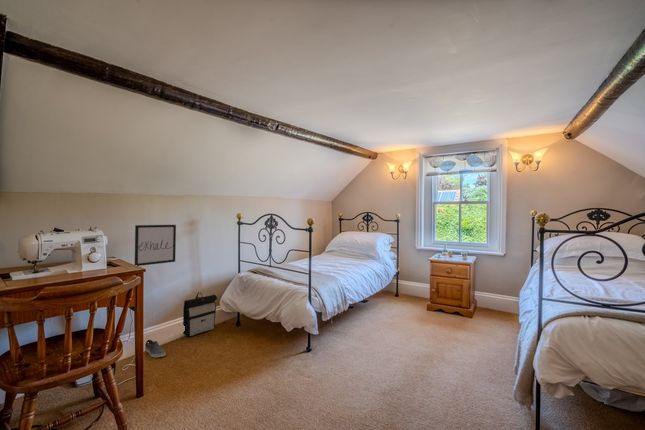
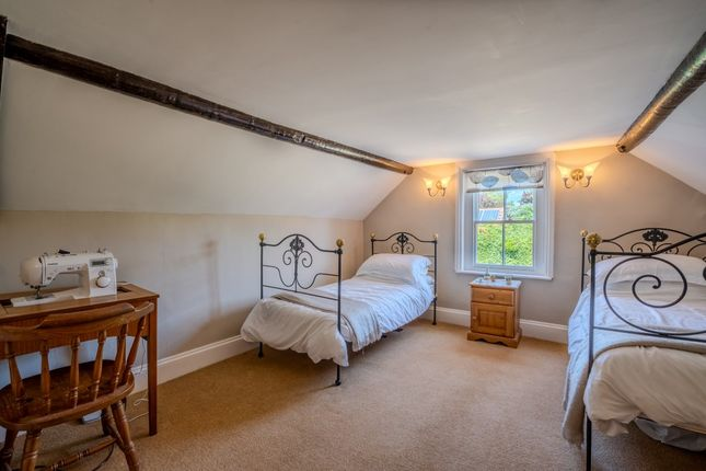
- shoe (154, 347)
- backpack (199, 312)
- wall art (156, 244)
